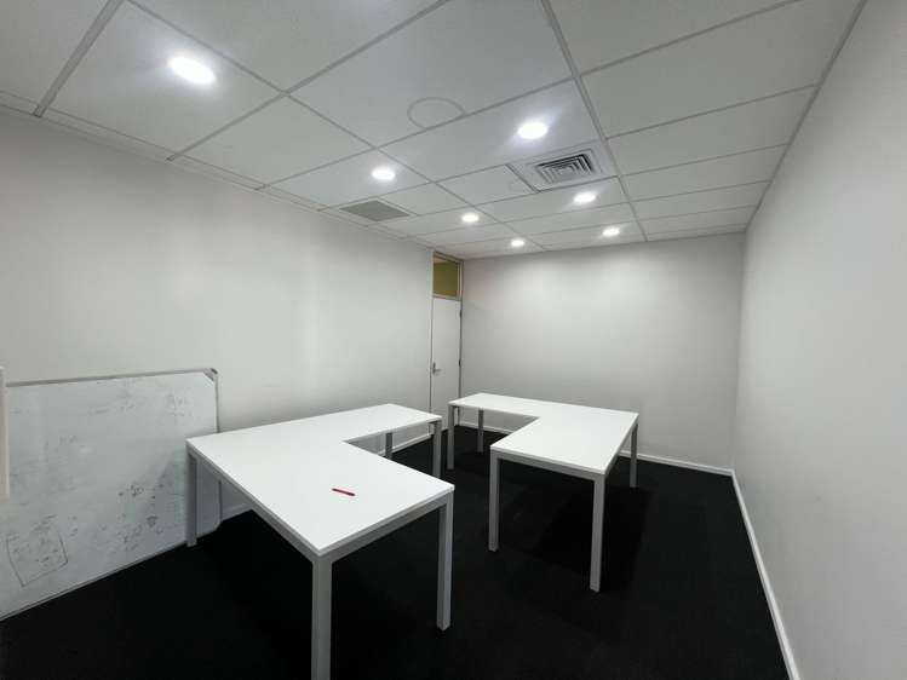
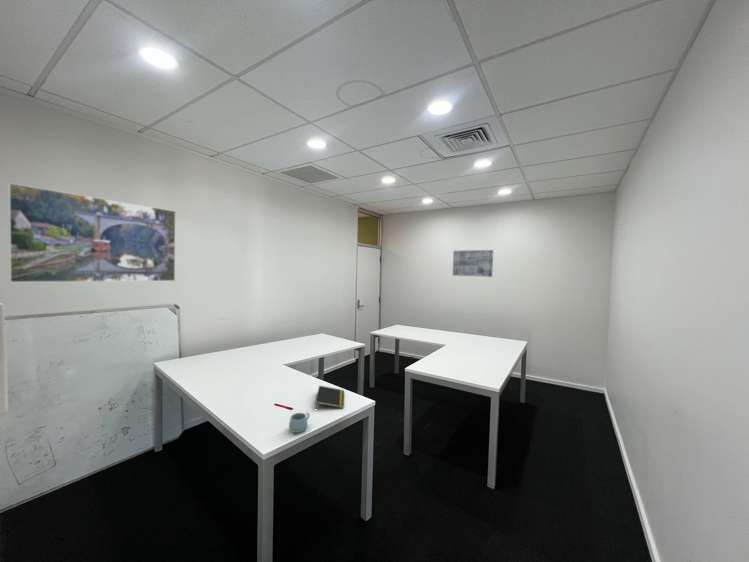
+ wall art (472, 263)
+ mug (300, 421)
+ notepad (330, 396)
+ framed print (106, 240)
